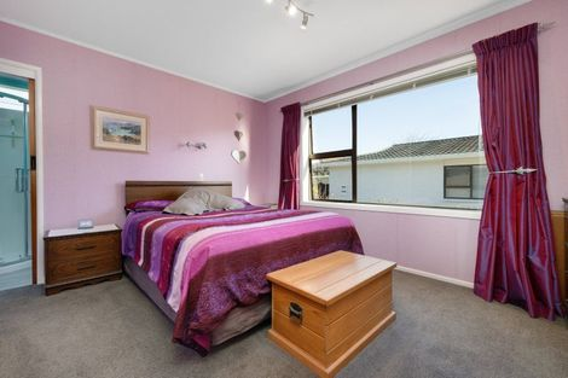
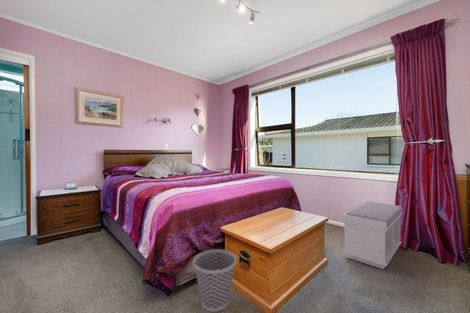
+ wastebasket (215, 280)
+ bench (374, 230)
